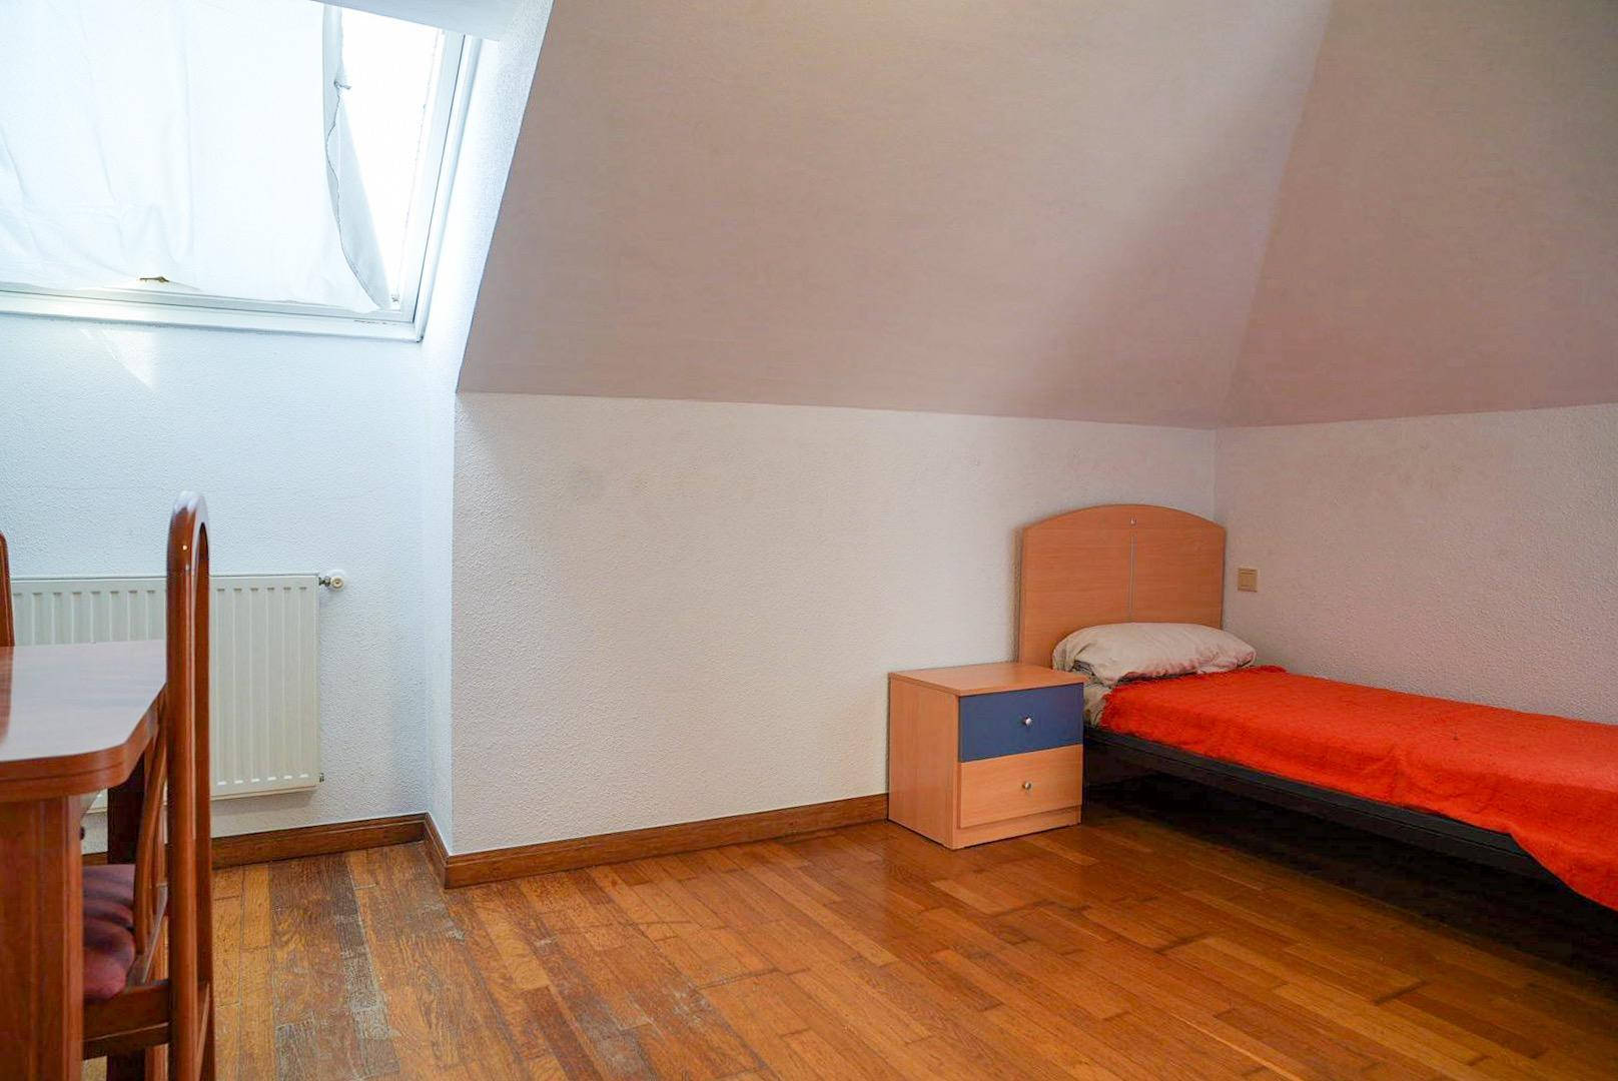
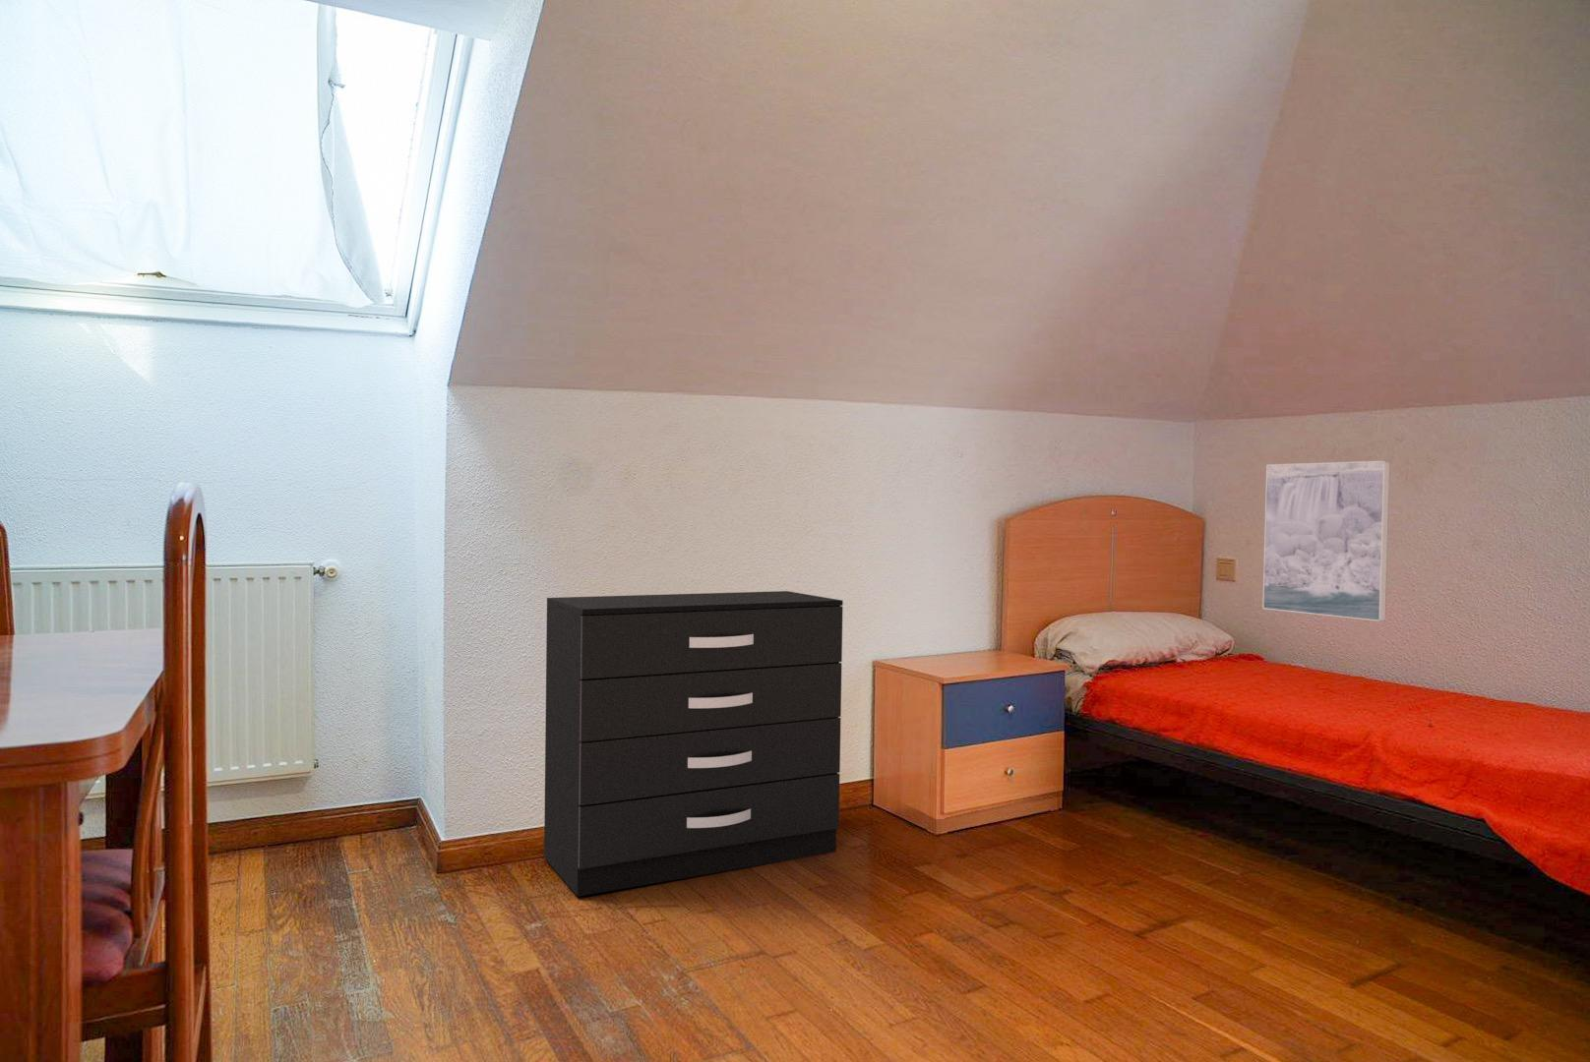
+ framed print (1322, 539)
+ dresser (697, 729)
